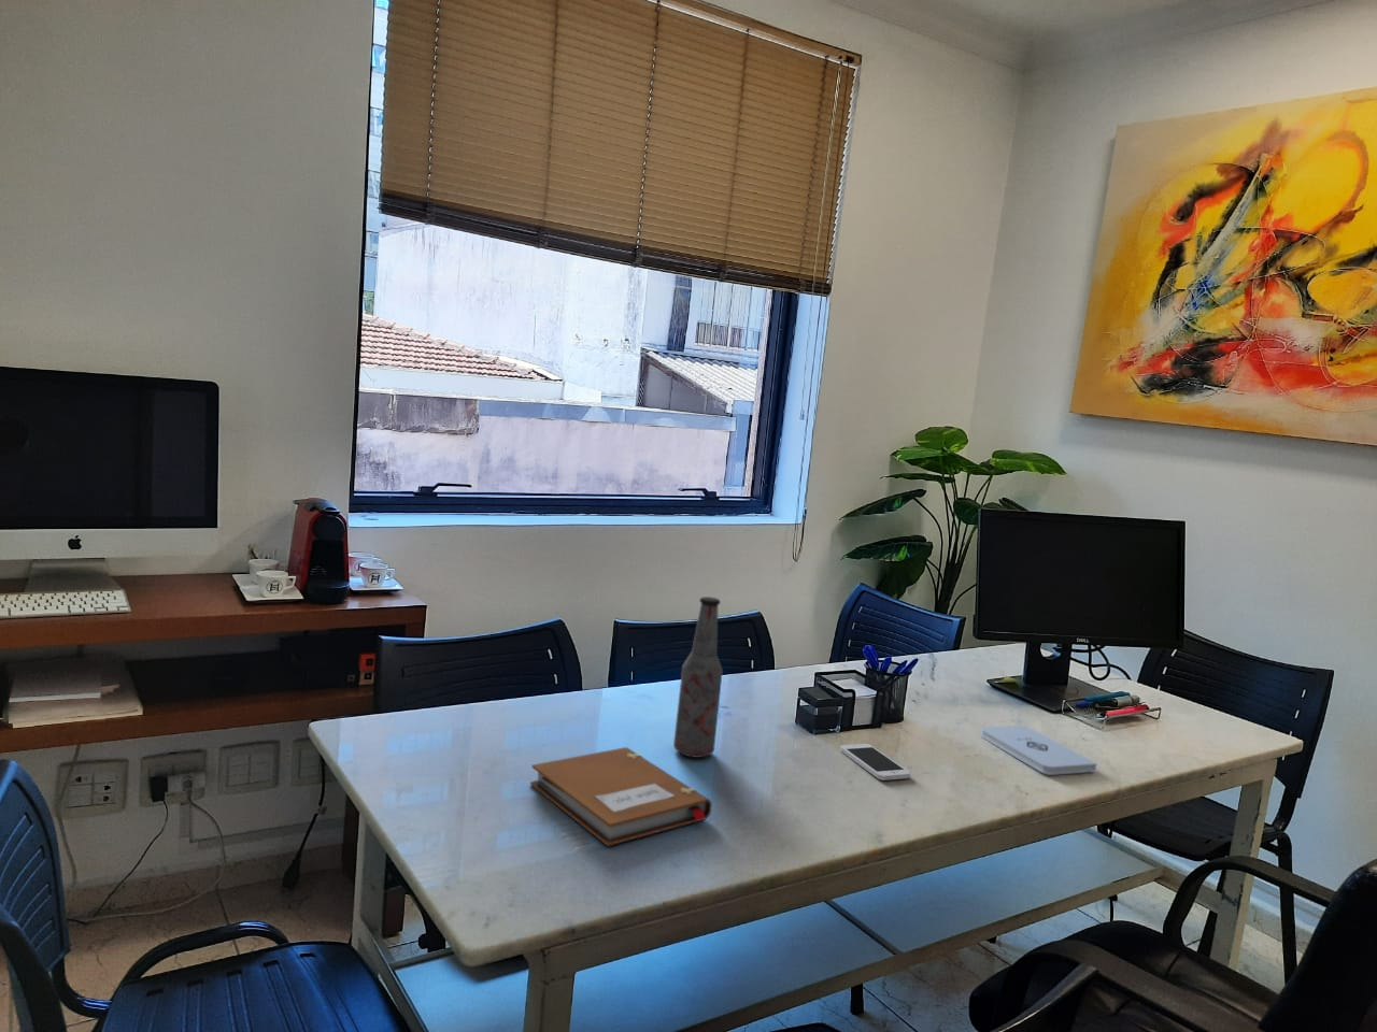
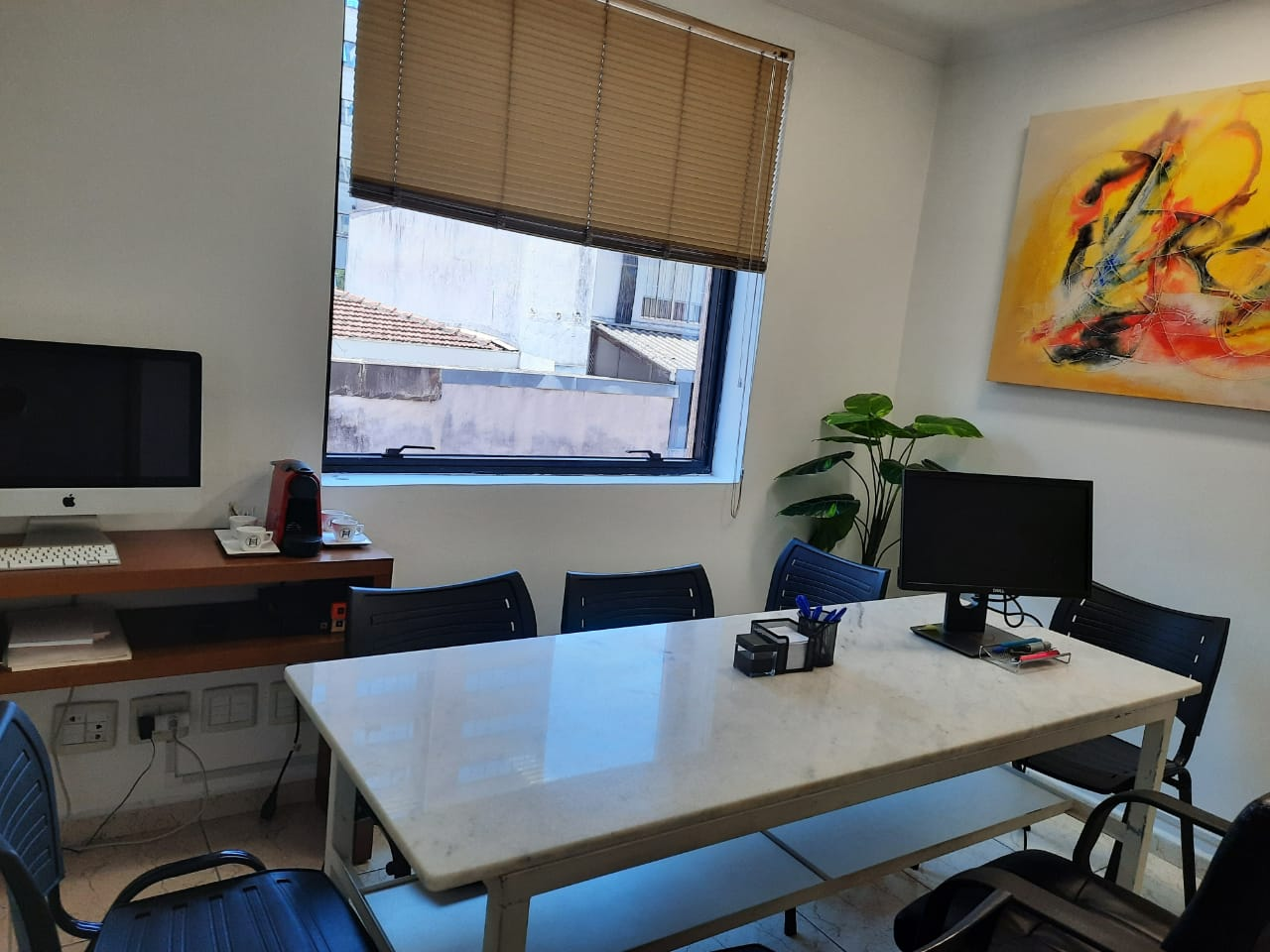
- bottle (702, 676)
- notepad (1034, 748)
- notebook (621, 792)
- smartphone (874, 761)
